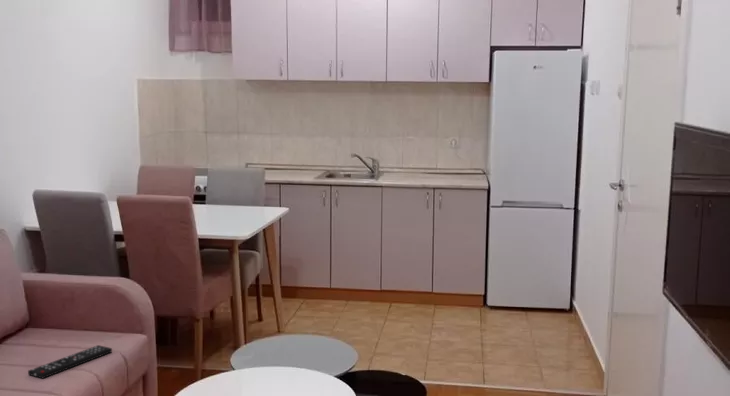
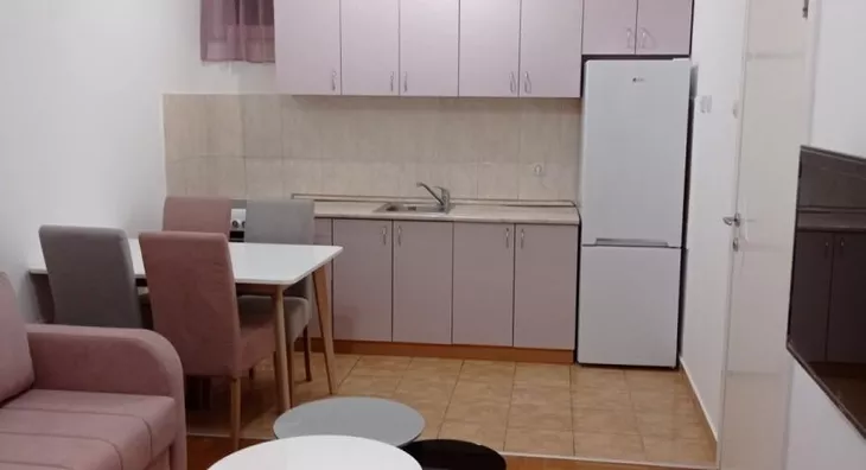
- remote control (71, 360)
